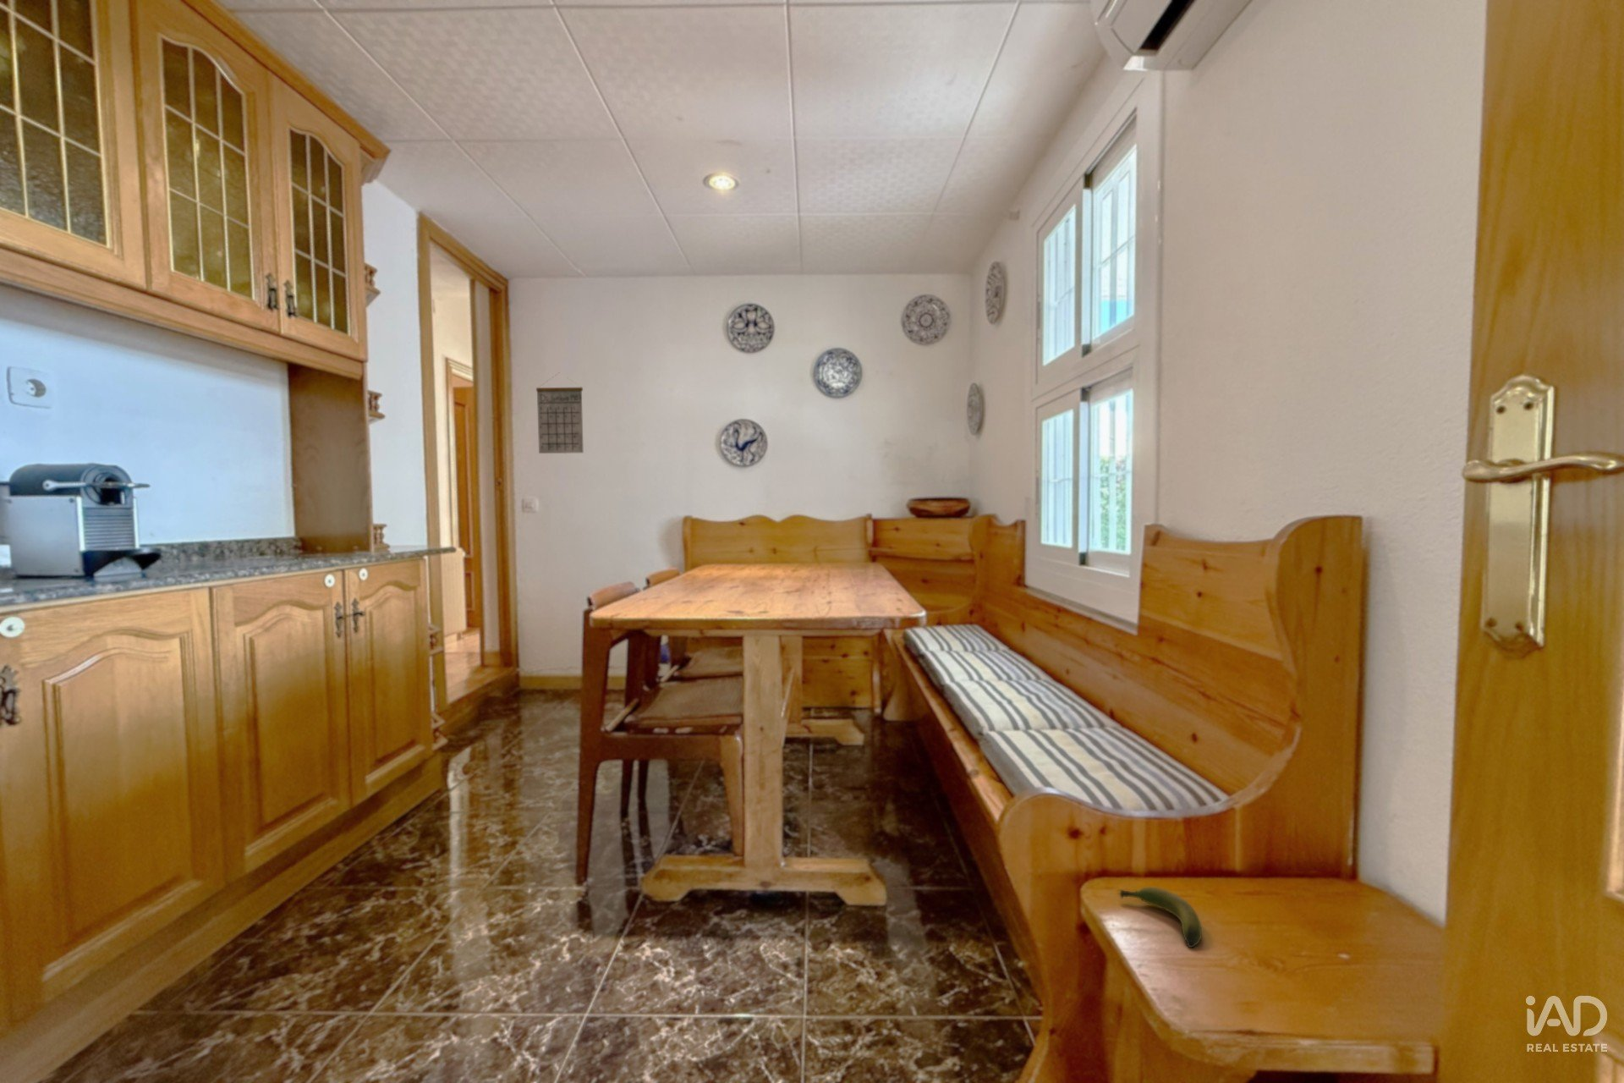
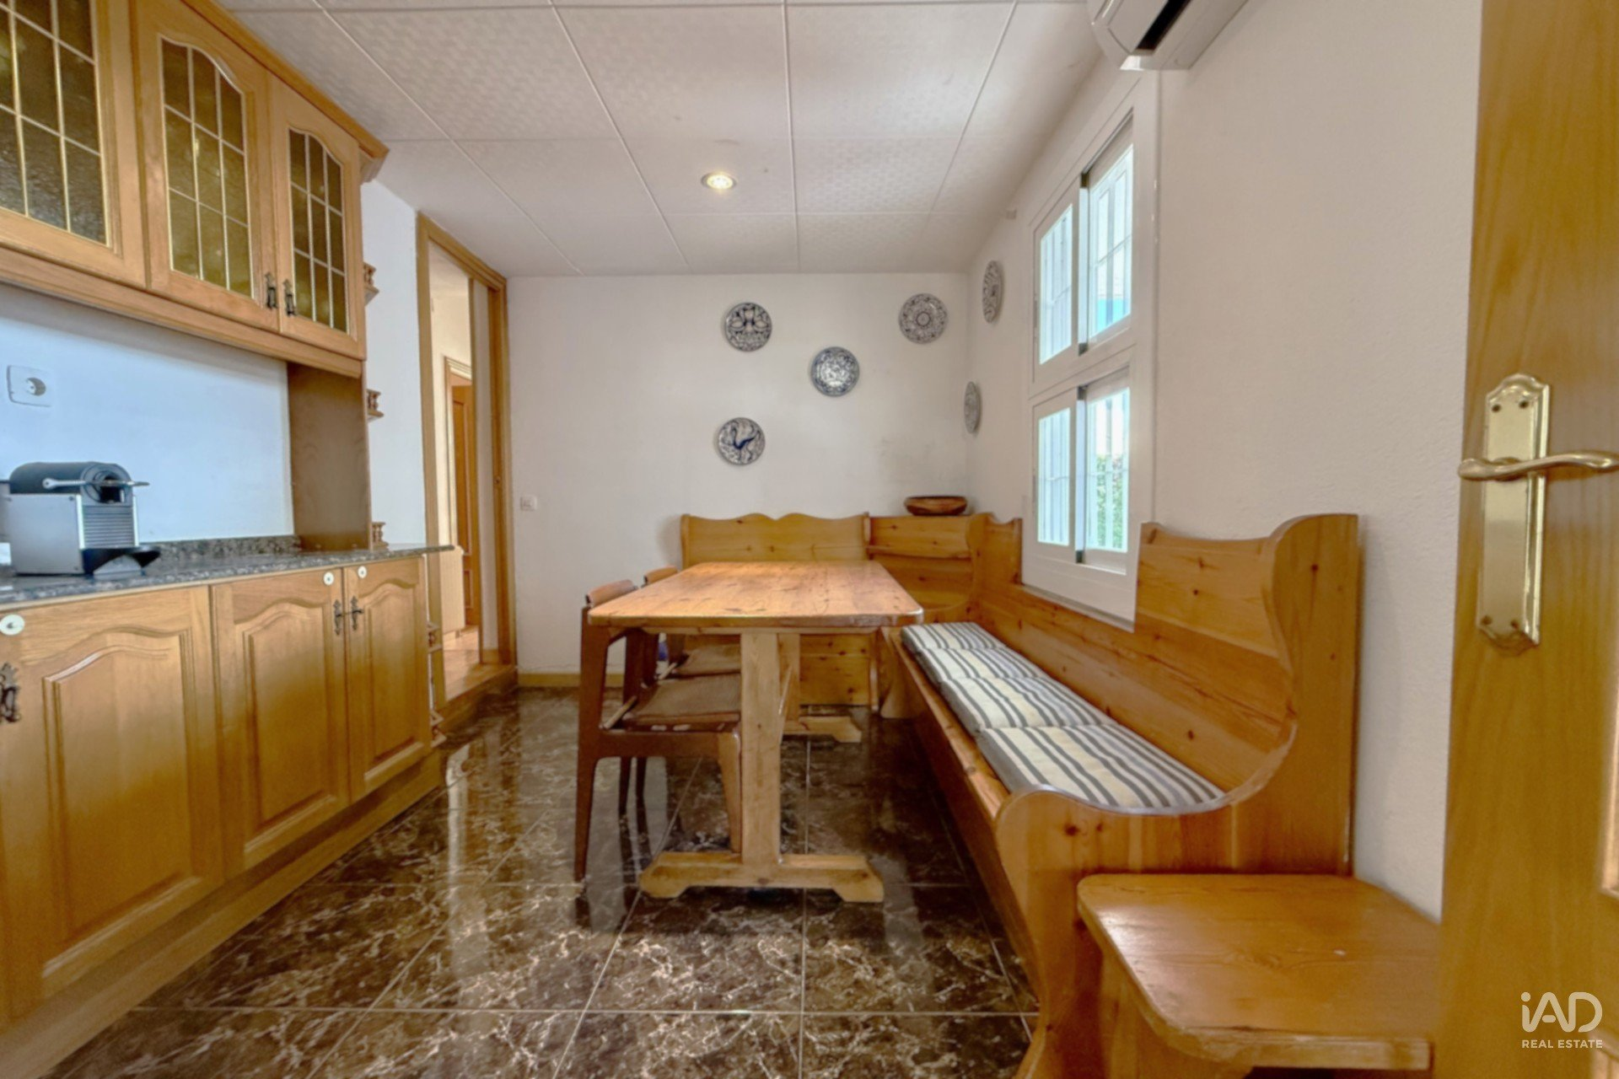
- banana (1161, 907)
- calendar (559, 412)
